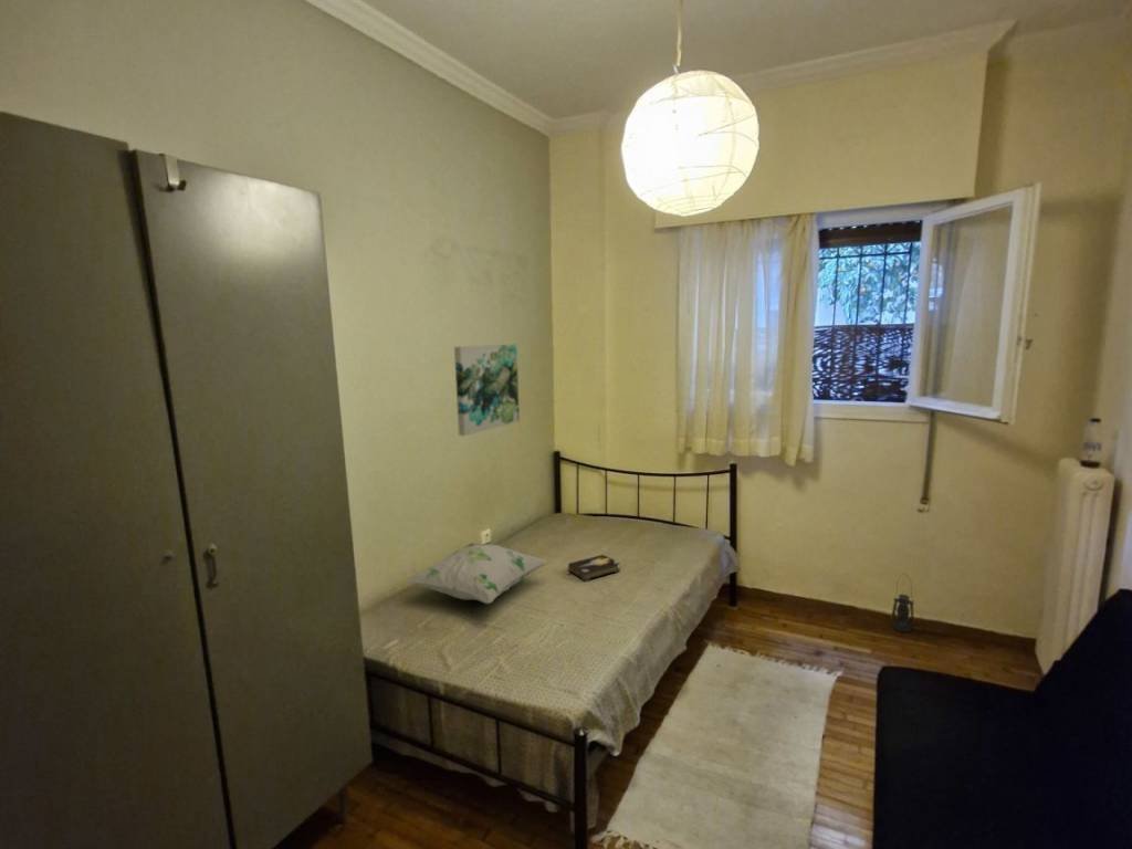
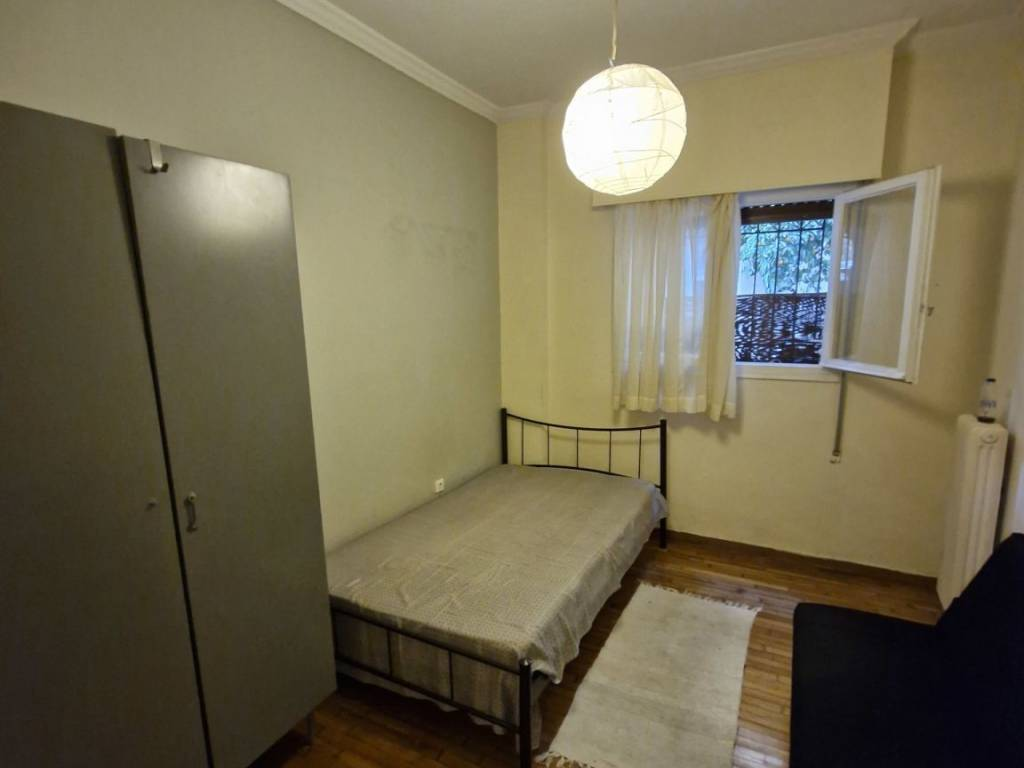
- wall art (489, 387)
- hardback book (594, 566)
- lantern (903, 600)
- decorative pillow (479, 569)
